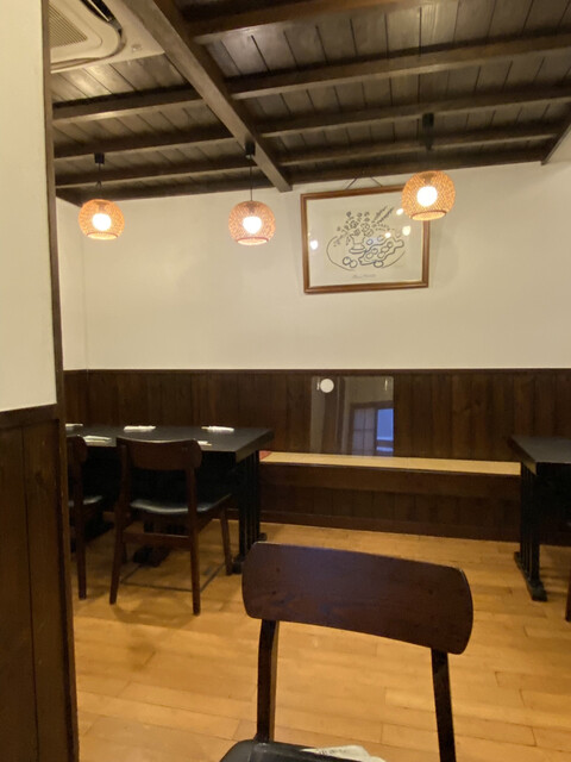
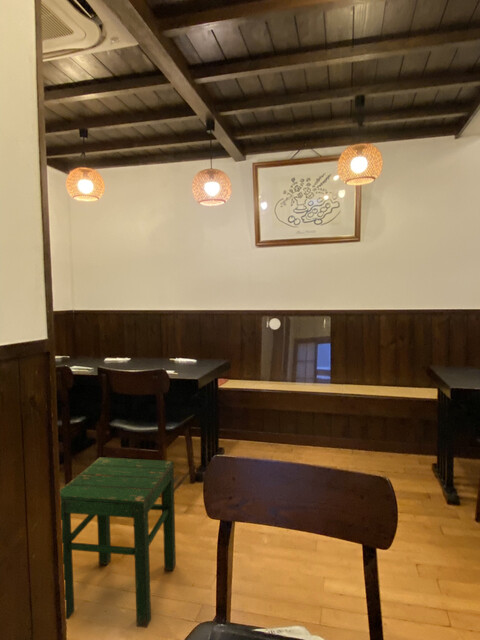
+ stool (109, 533)
